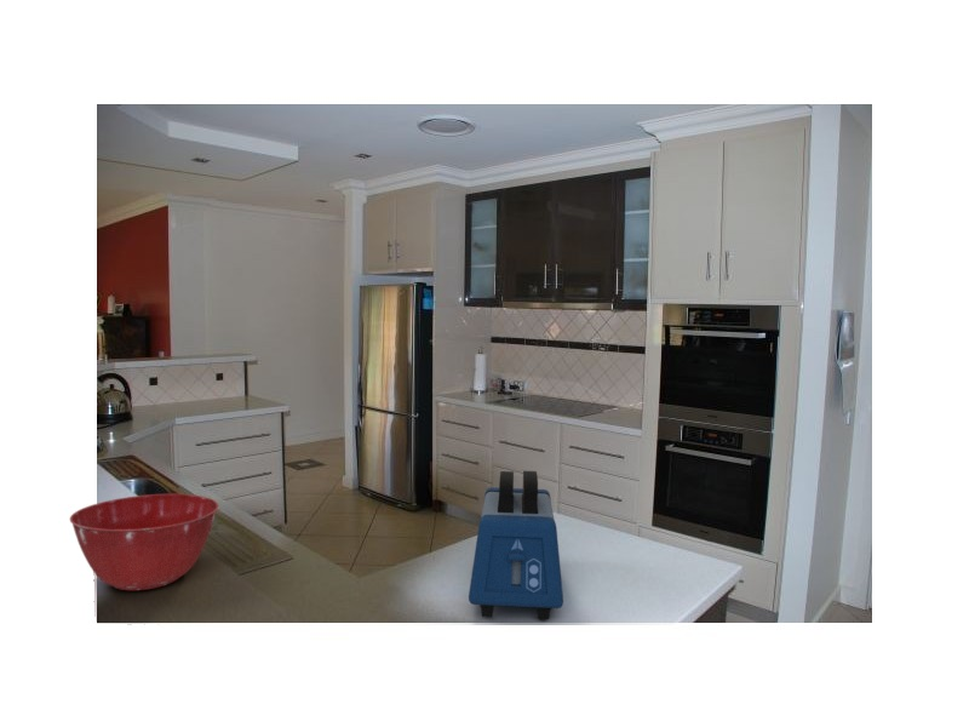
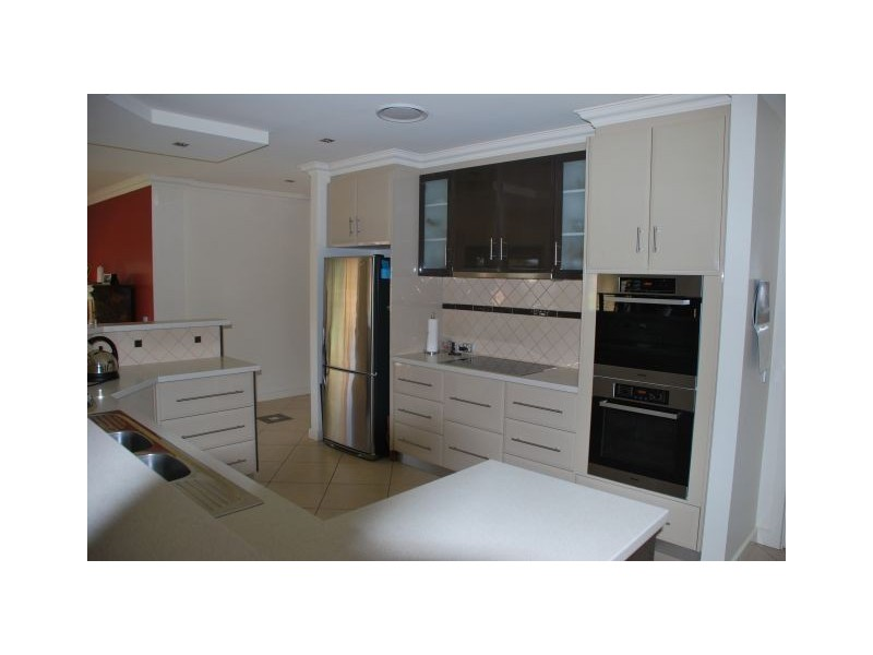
- mixing bowl (148, 543)
- toaster (516, 532)
